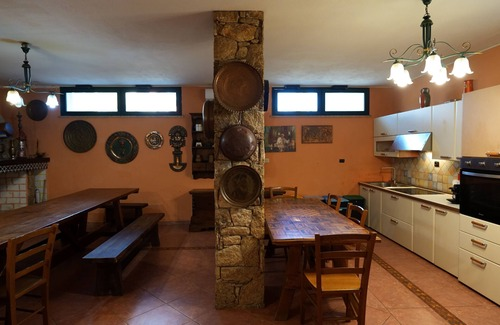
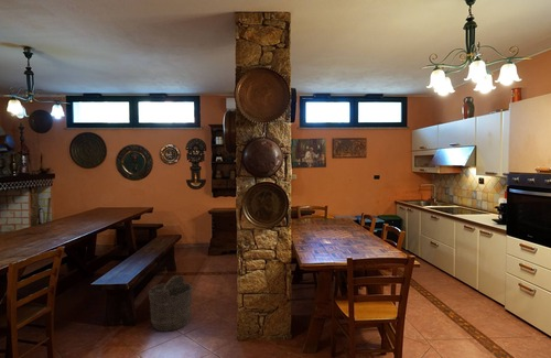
+ bucket (171, 301)
